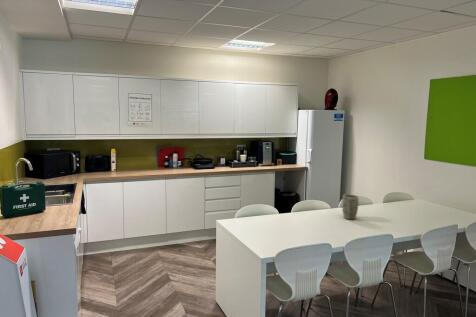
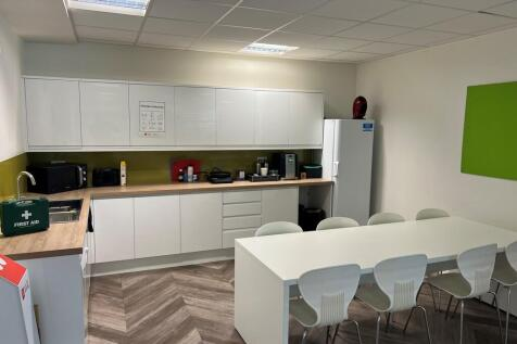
- plant pot (350, 207)
